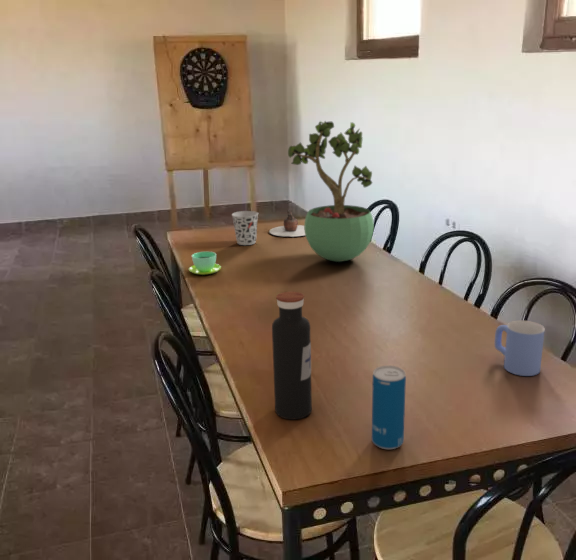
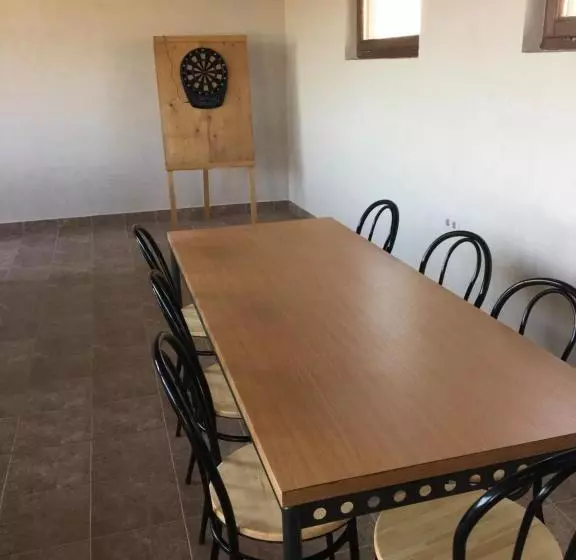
- cup (245, 228)
- water bottle (291, 355)
- teapot (292, 220)
- cup (204, 262)
- beverage can (388, 407)
- mug (518, 344)
- potted plant (335, 193)
